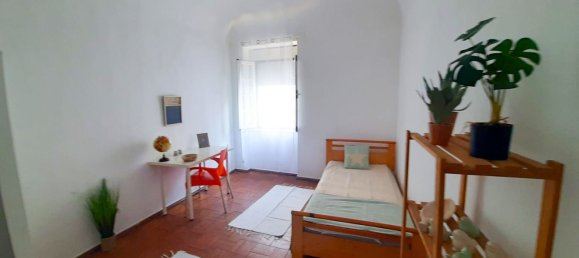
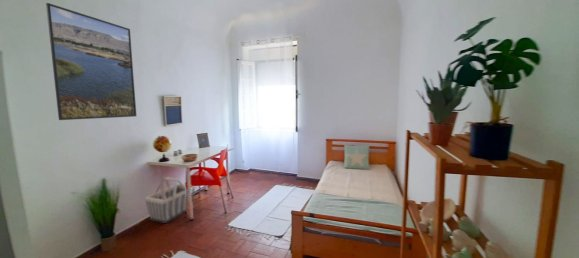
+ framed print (98, 69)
+ basket (171, 195)
